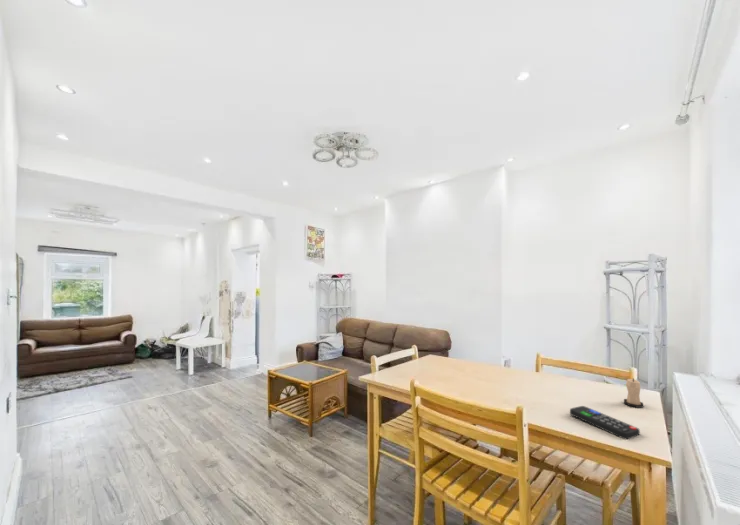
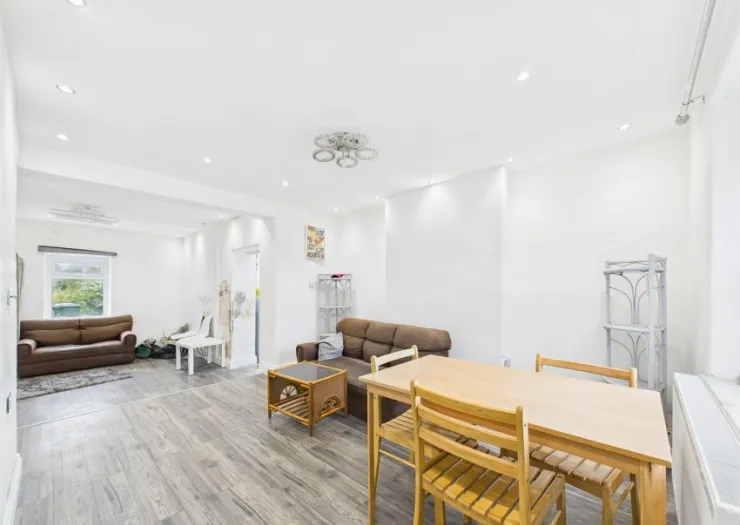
- candle (633, 391)
- remote control (602, 420)
